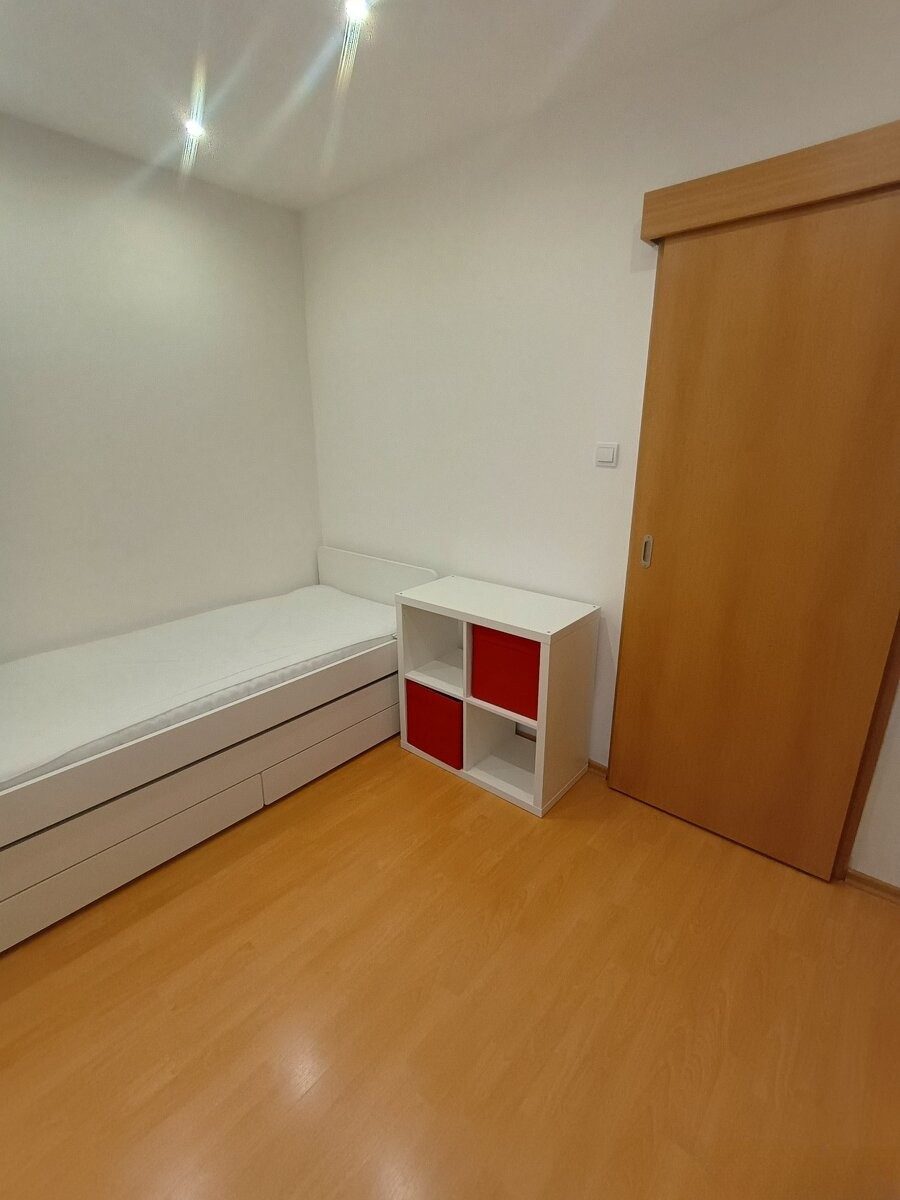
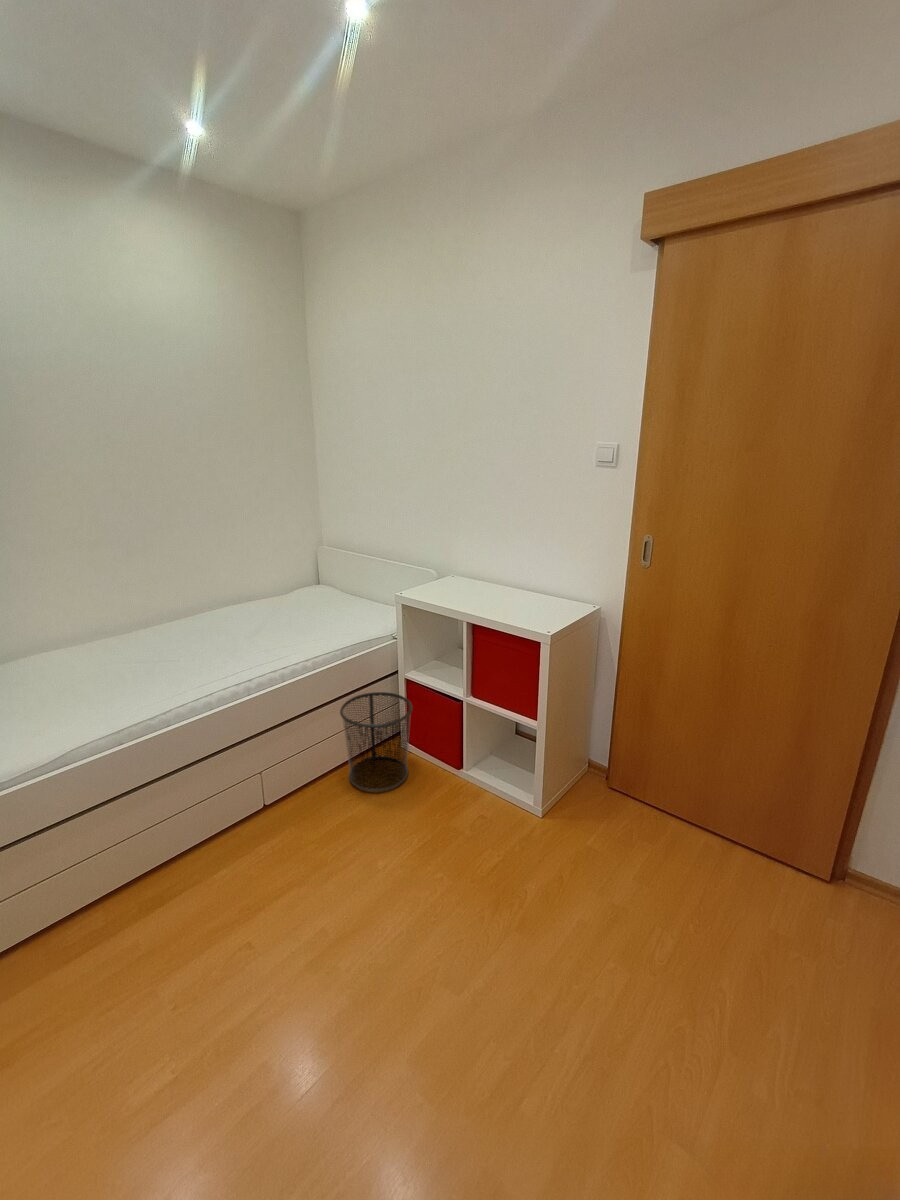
+ waste bin (377, 741)
